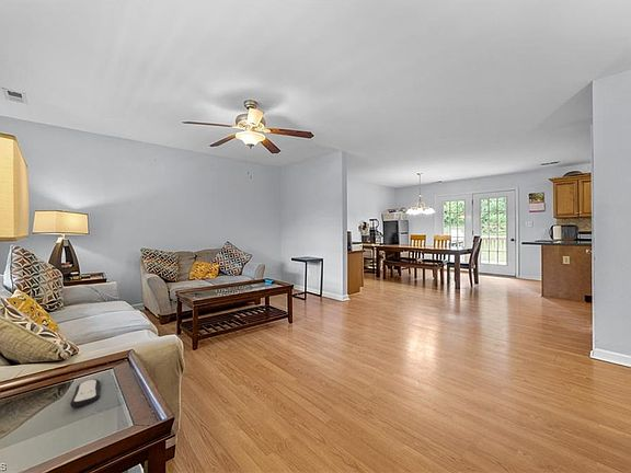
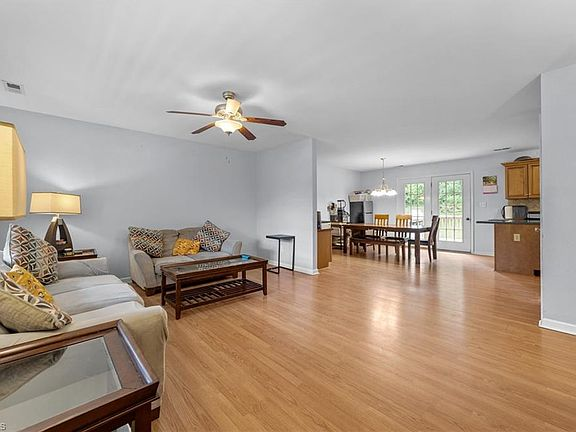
- remote control (87, 392)
